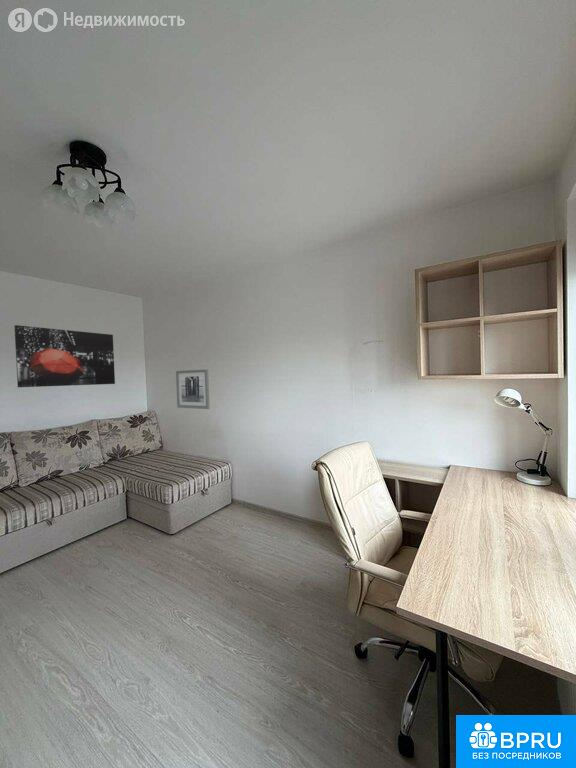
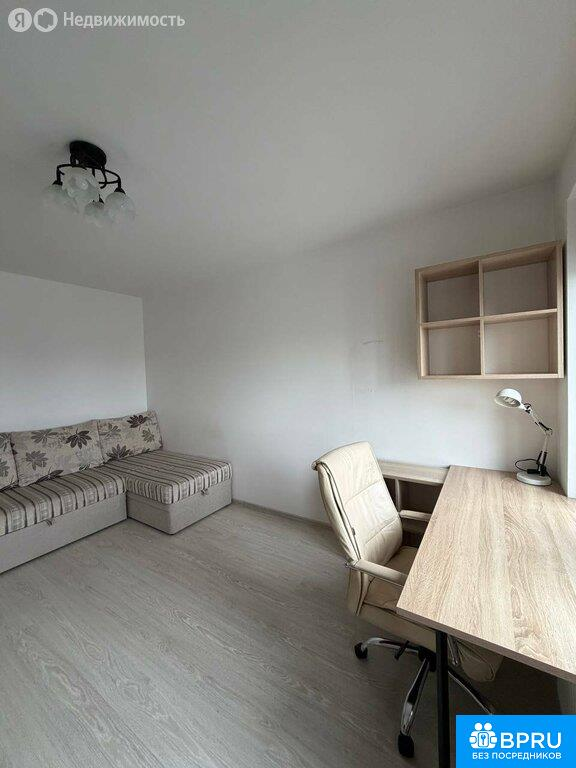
- wall art (192, 389)
- wall art (70, 358)
